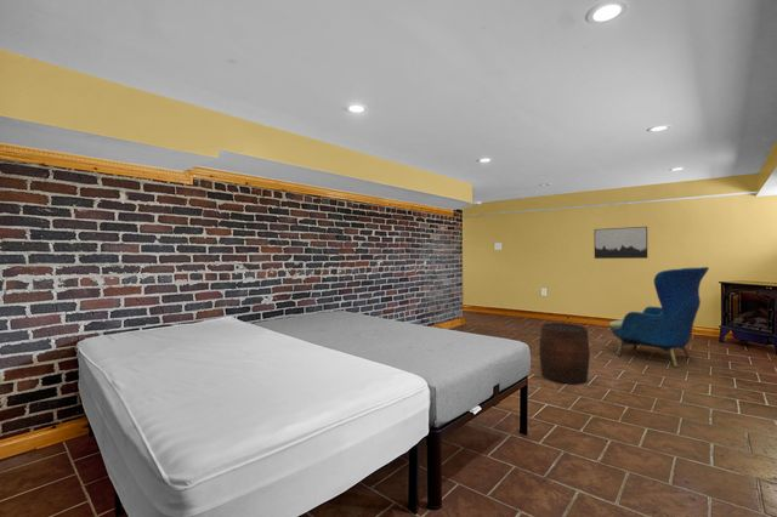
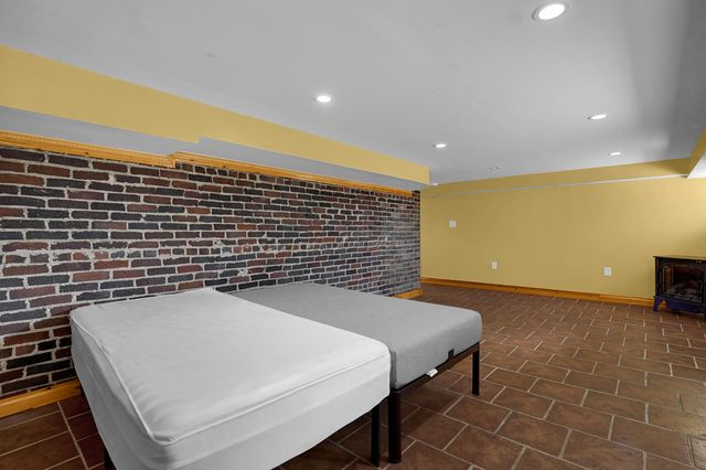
- stool (563, 351)
- wall art (619, 243)
- armchair (656, 311)
